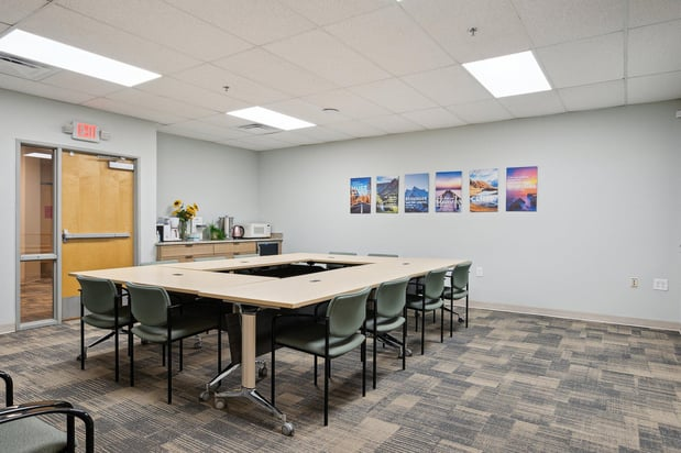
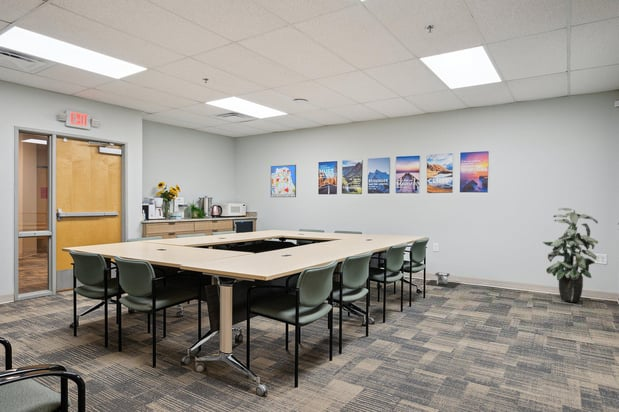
+ indoor plant (569, 254)
+ trash can (442, 277)
+ wall art (283, 181)
